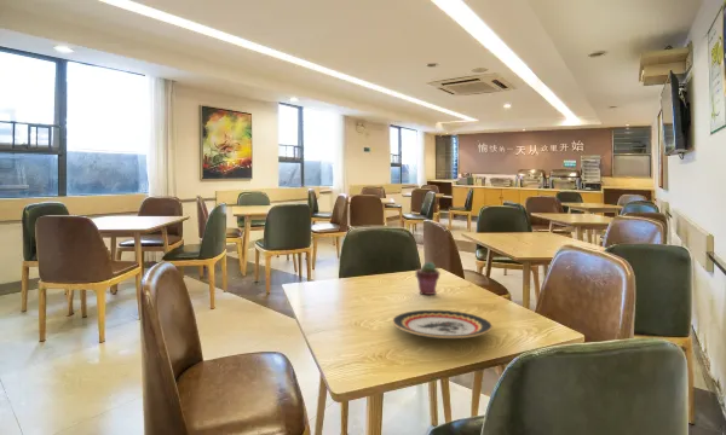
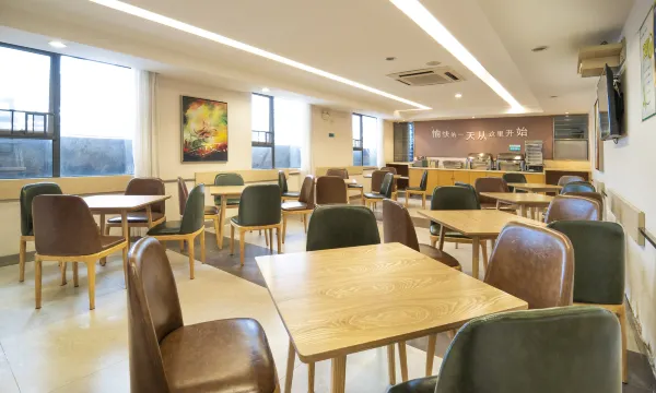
- potted succulent (427, 277)
- plate (440, 325)
